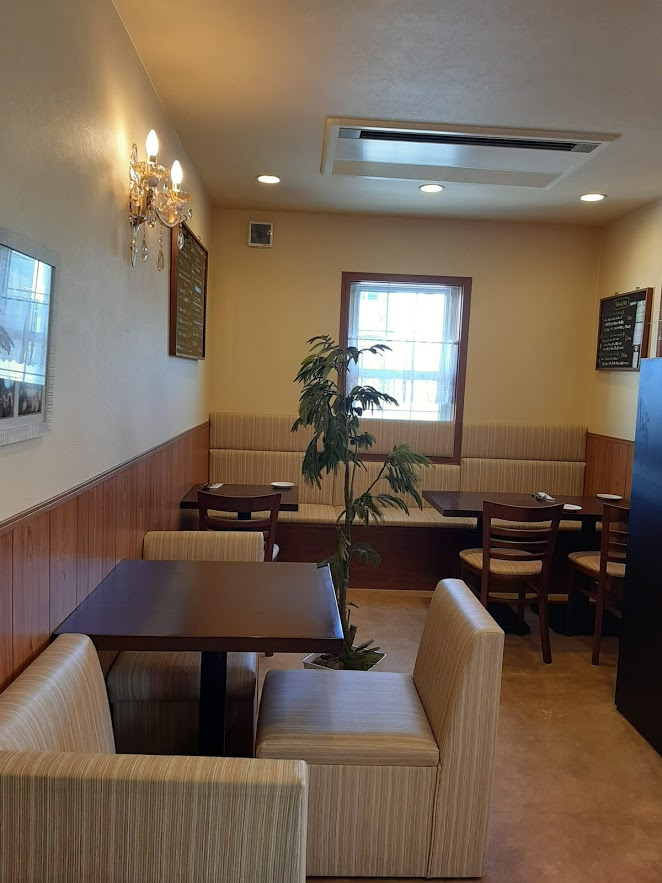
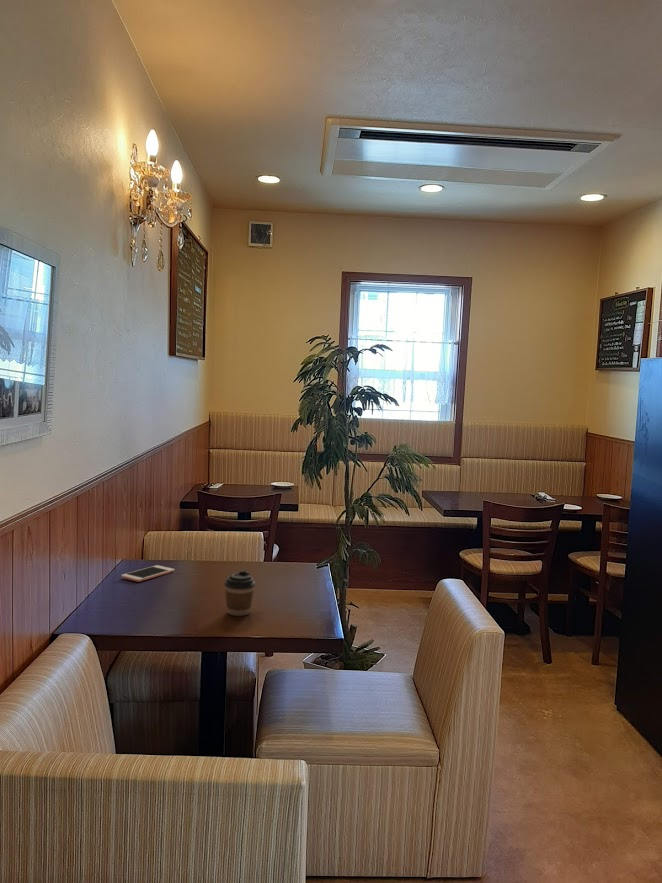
+ coffee cup (239, 592)
+ cell phone (148, 573)
